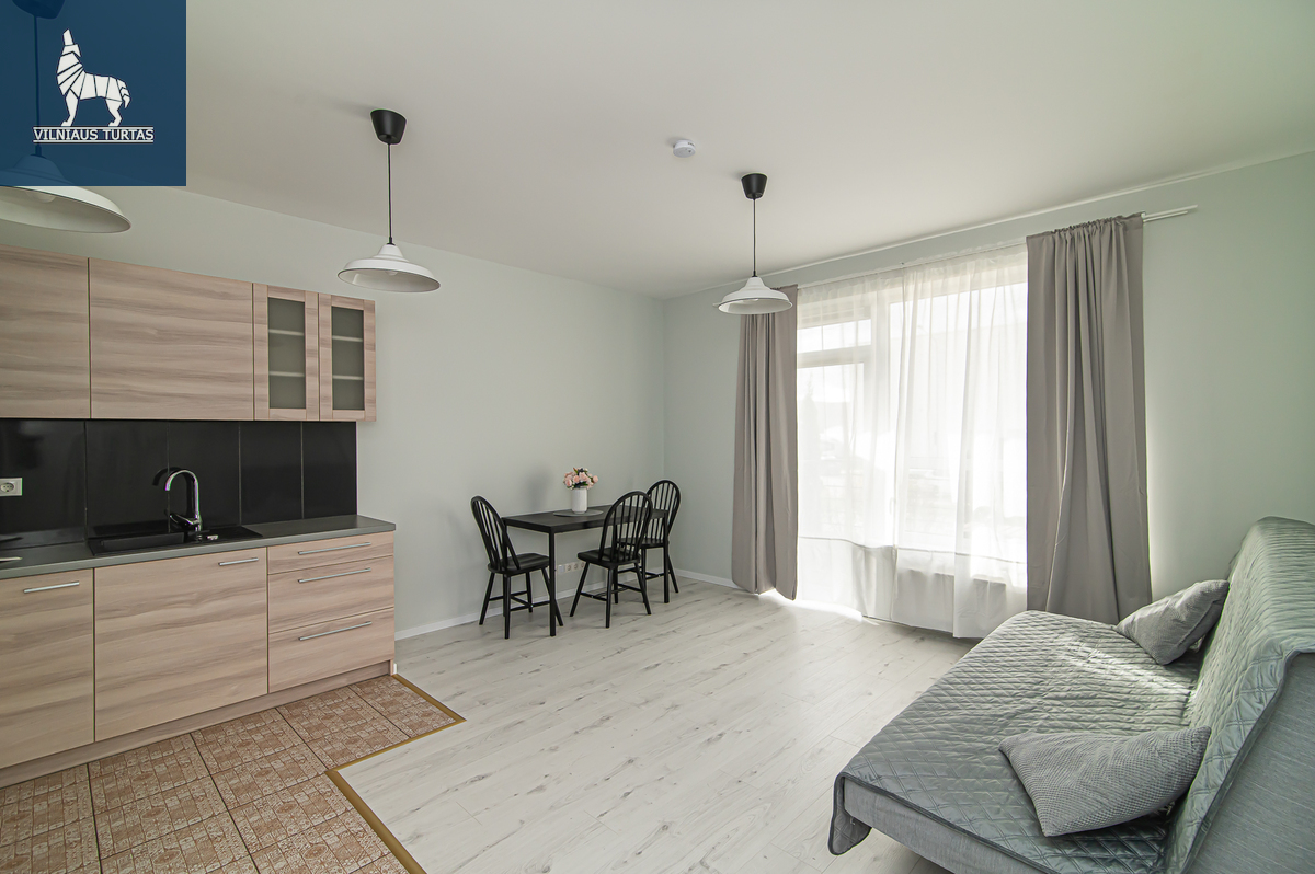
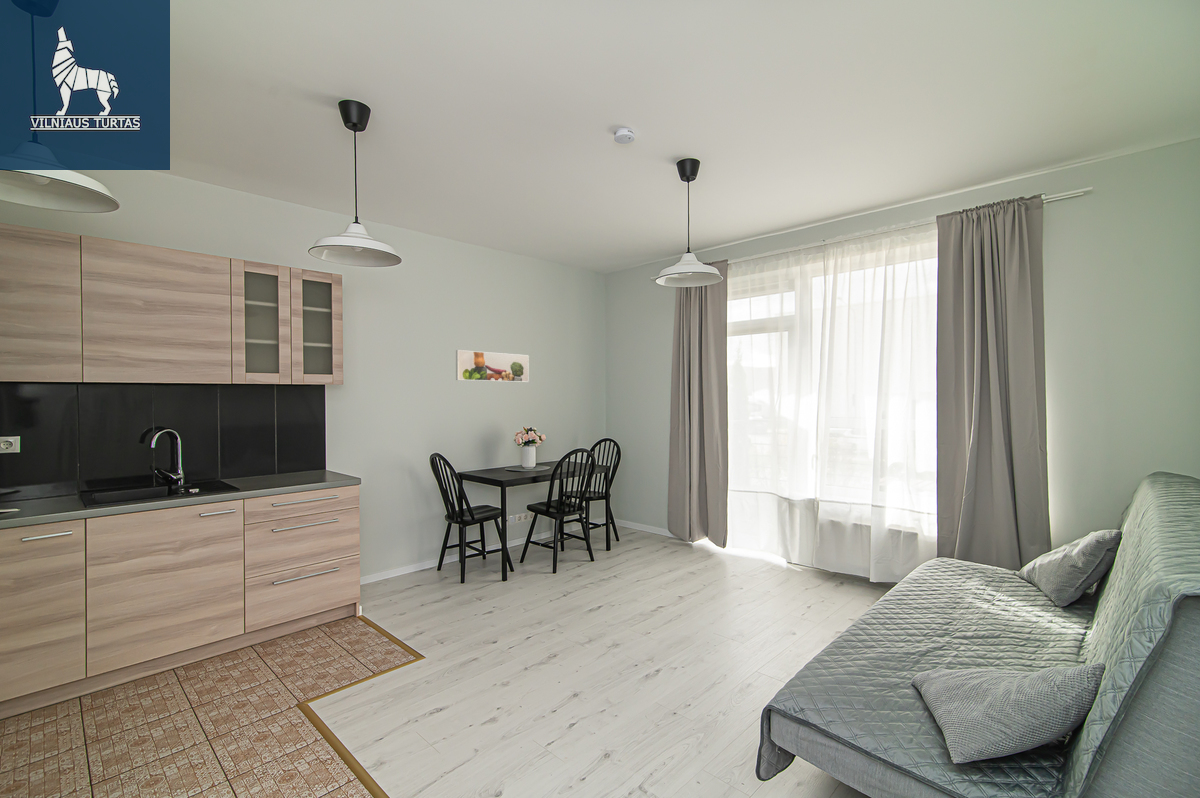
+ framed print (494, 366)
